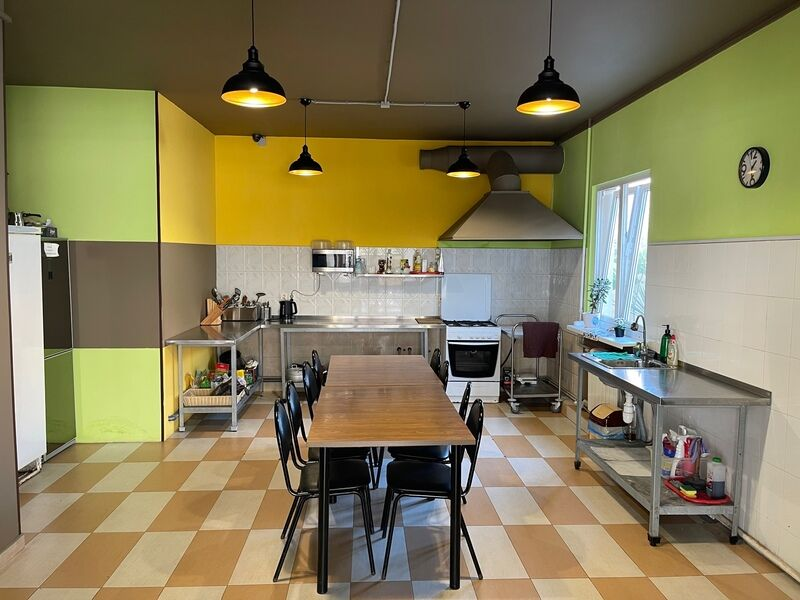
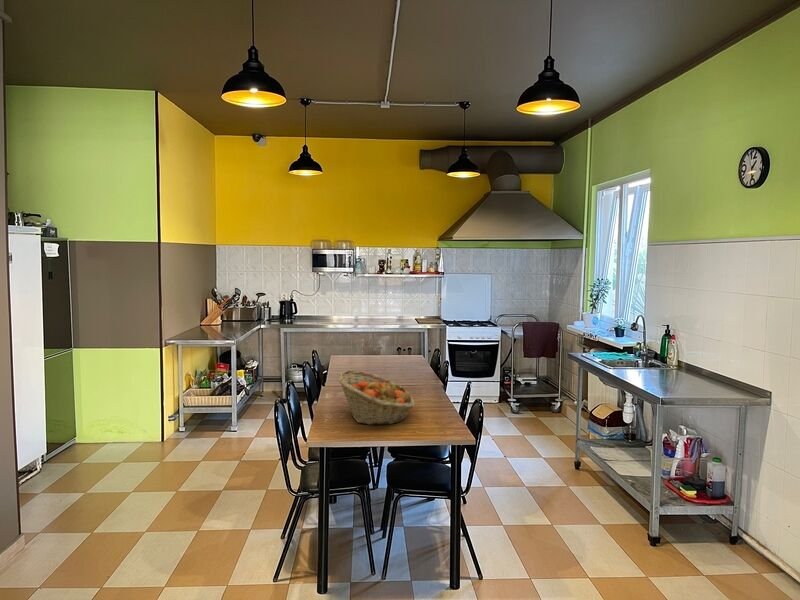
+ fruit basket (375, 395)
